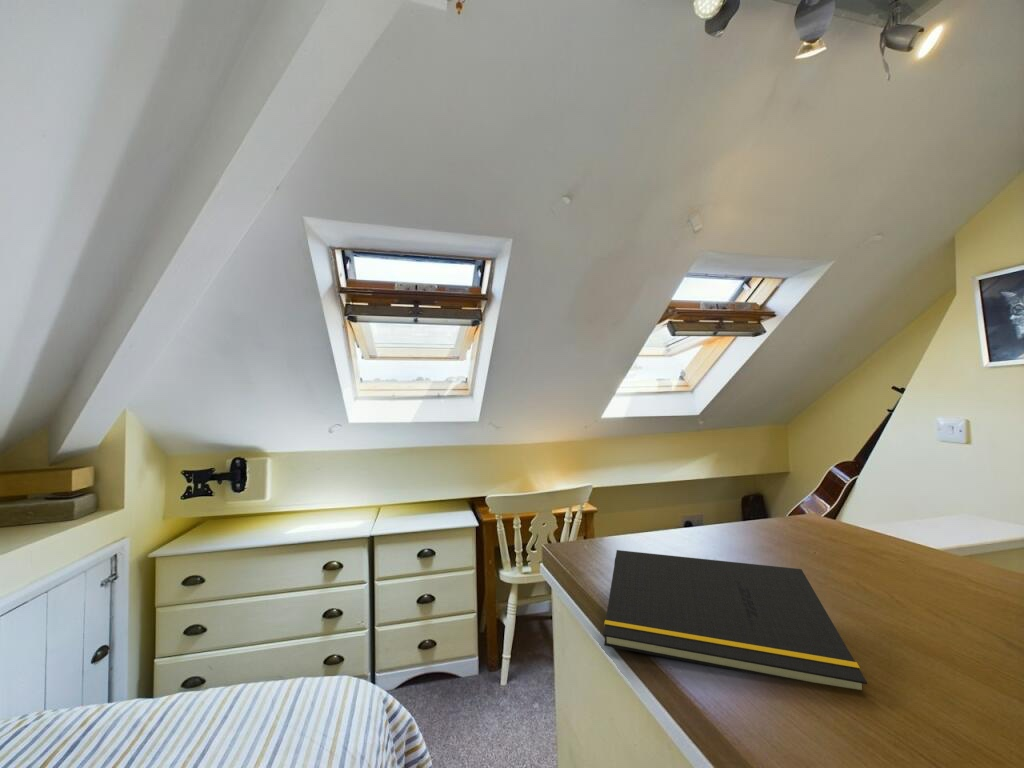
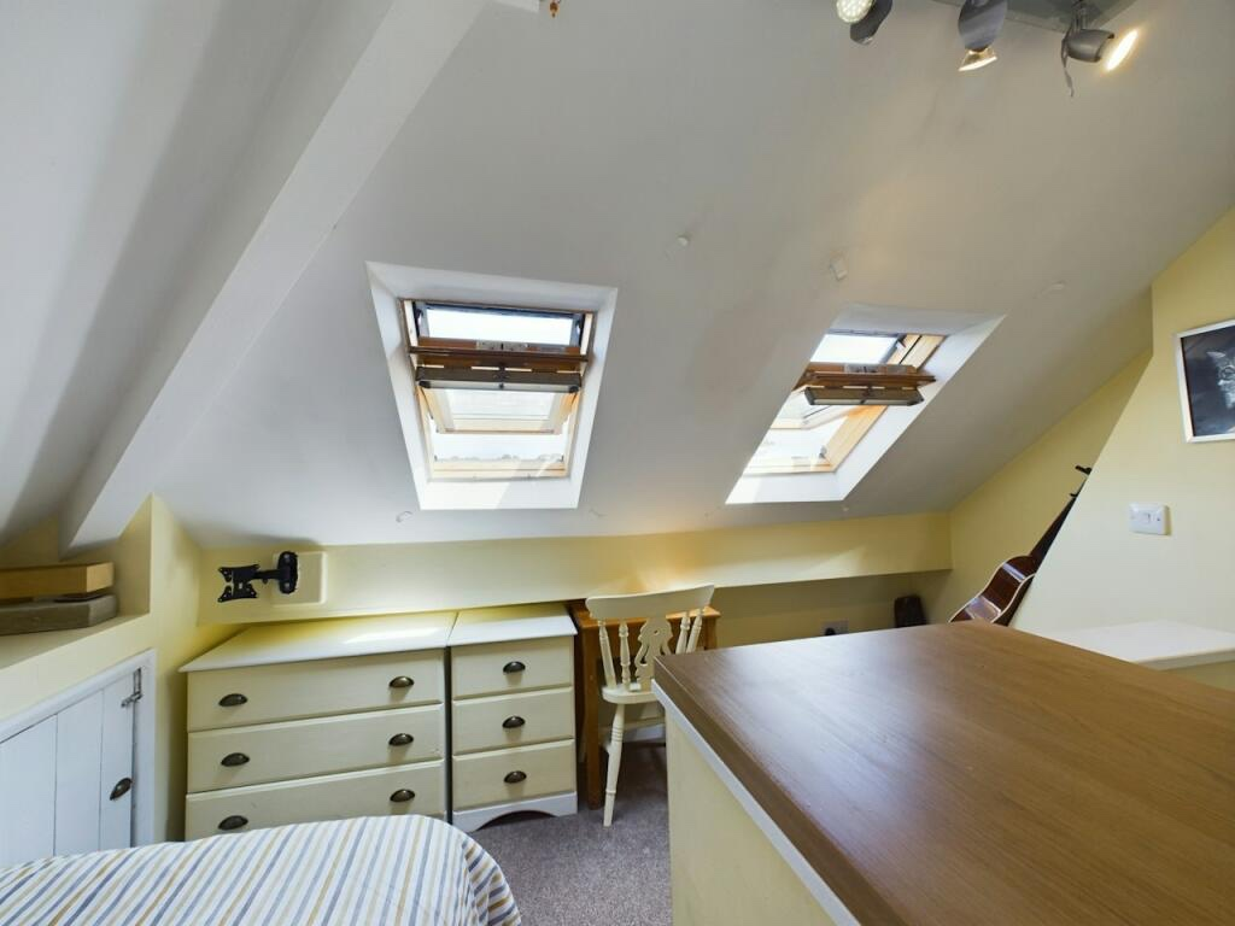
- notepad (710, 604)
